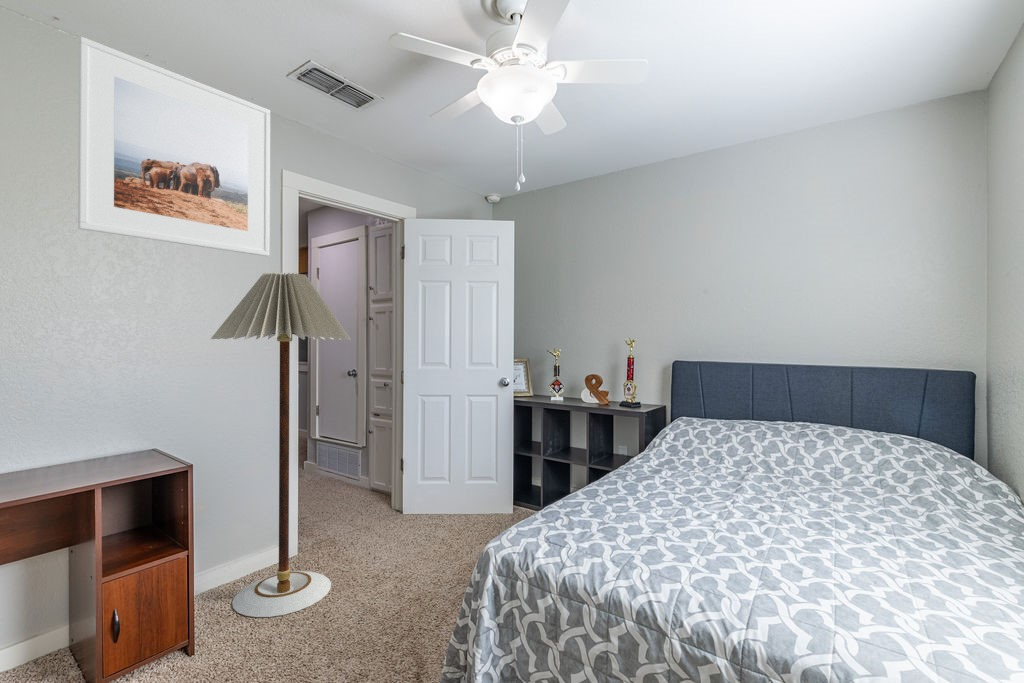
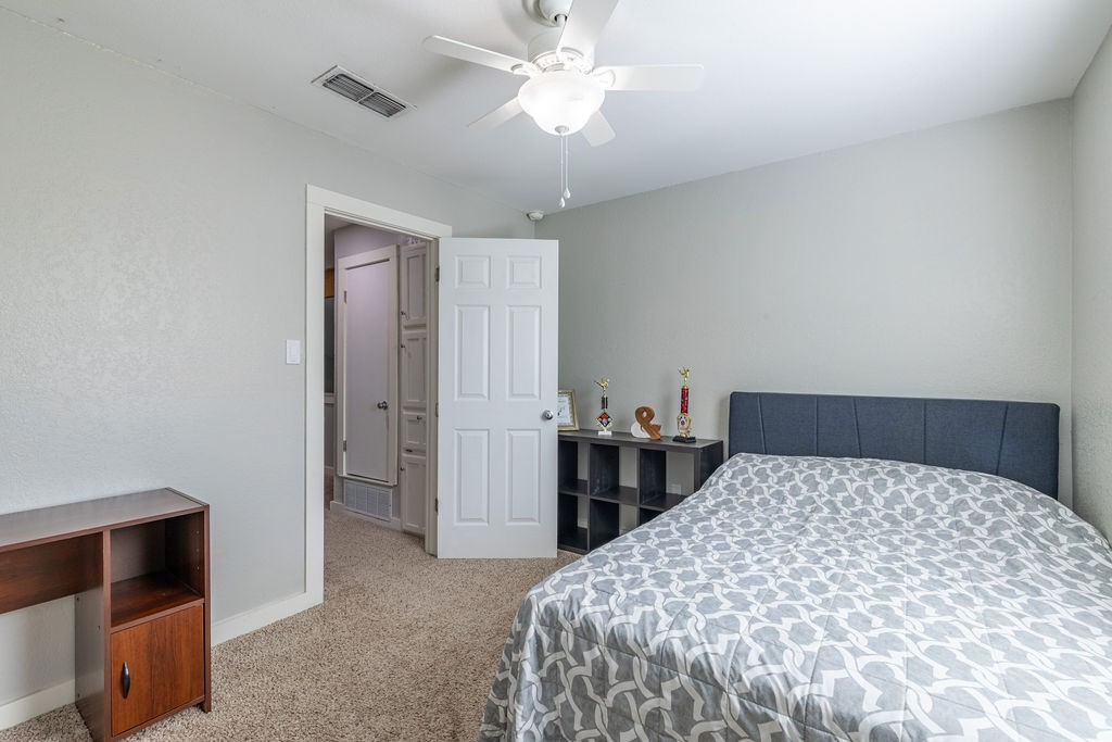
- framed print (187, 161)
- floor lamp (284, 433)
